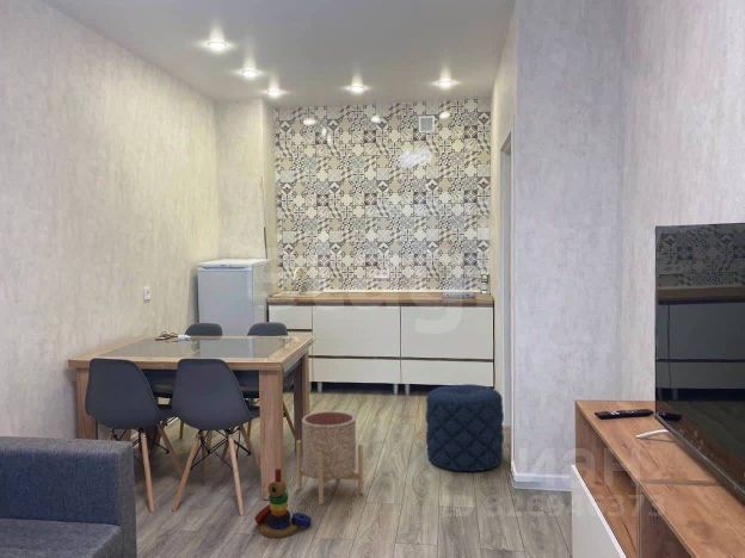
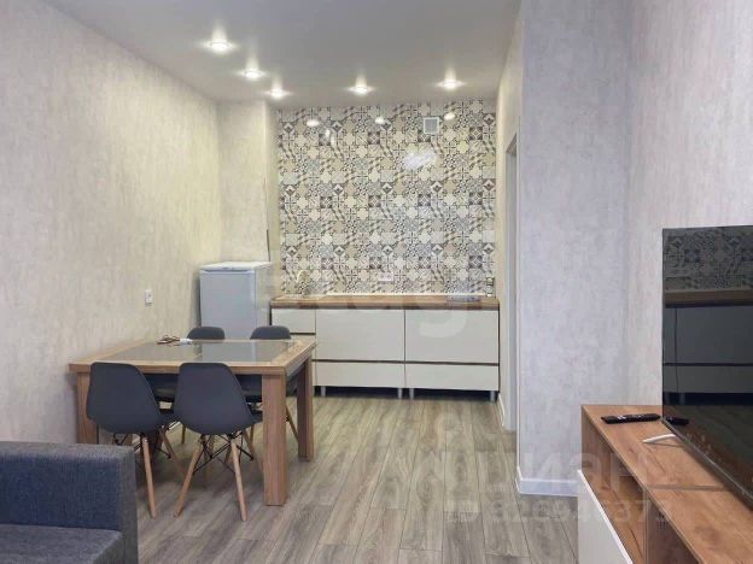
- planter (328, 454)
- pouf (464, 423)
- stacking toy (279, 497)
